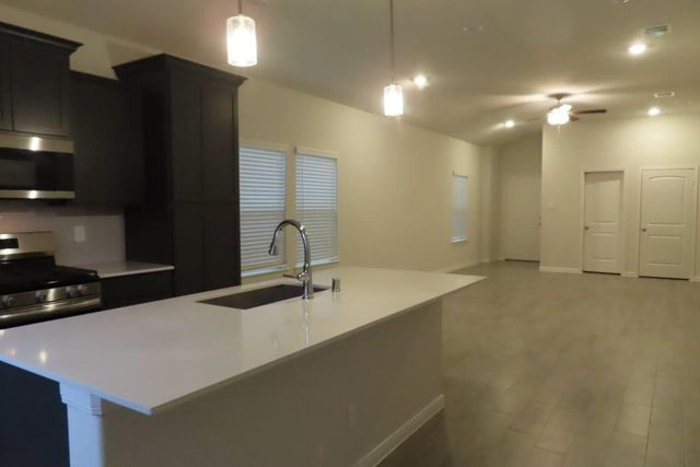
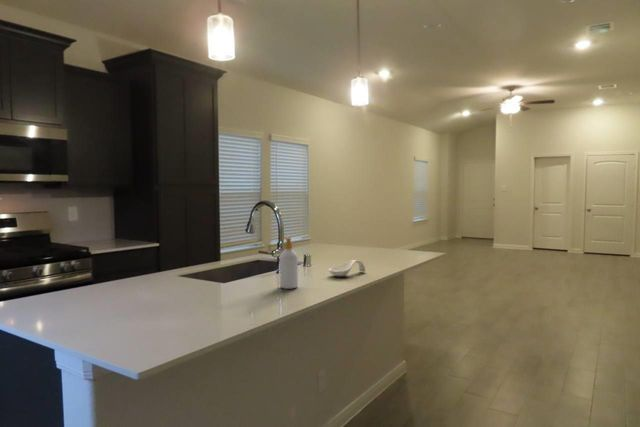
+ spoon rest (347, 267)
+ soap bottle (288, 262)
